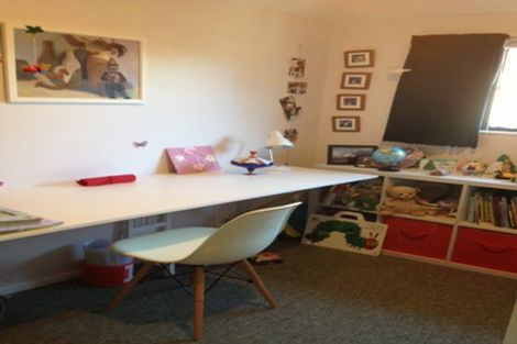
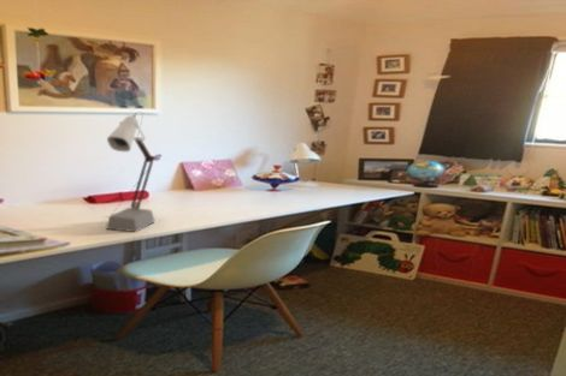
+ desk lamp (140, 174)
